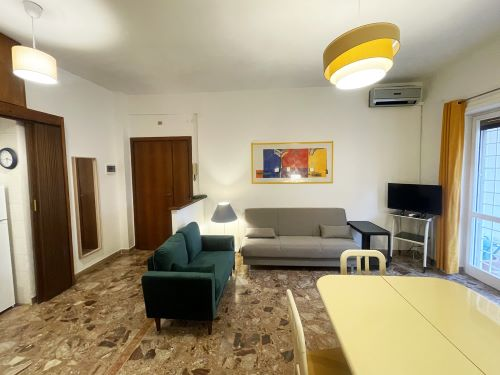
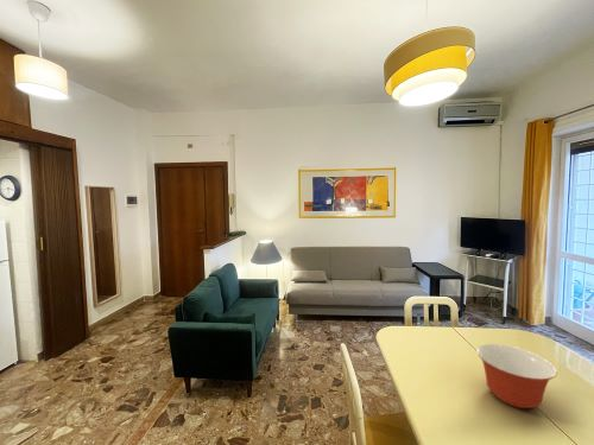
+ mixing bowl (513, 377)
